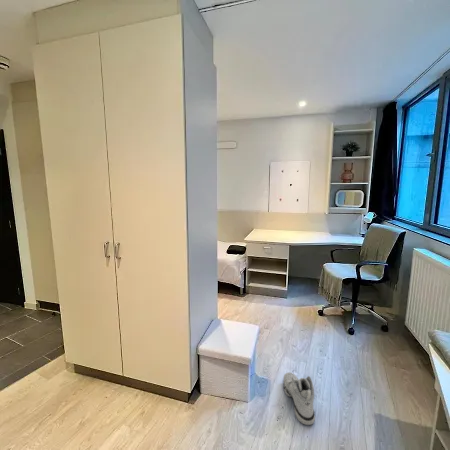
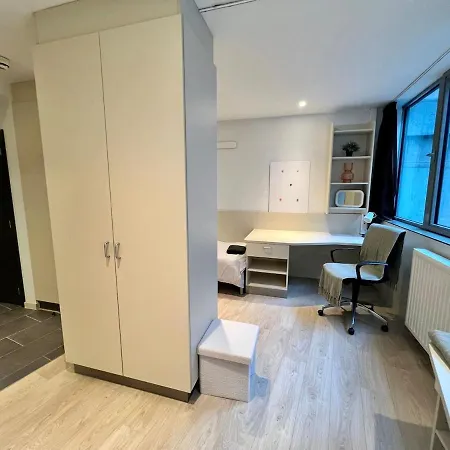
- sneaker (298, 386)
